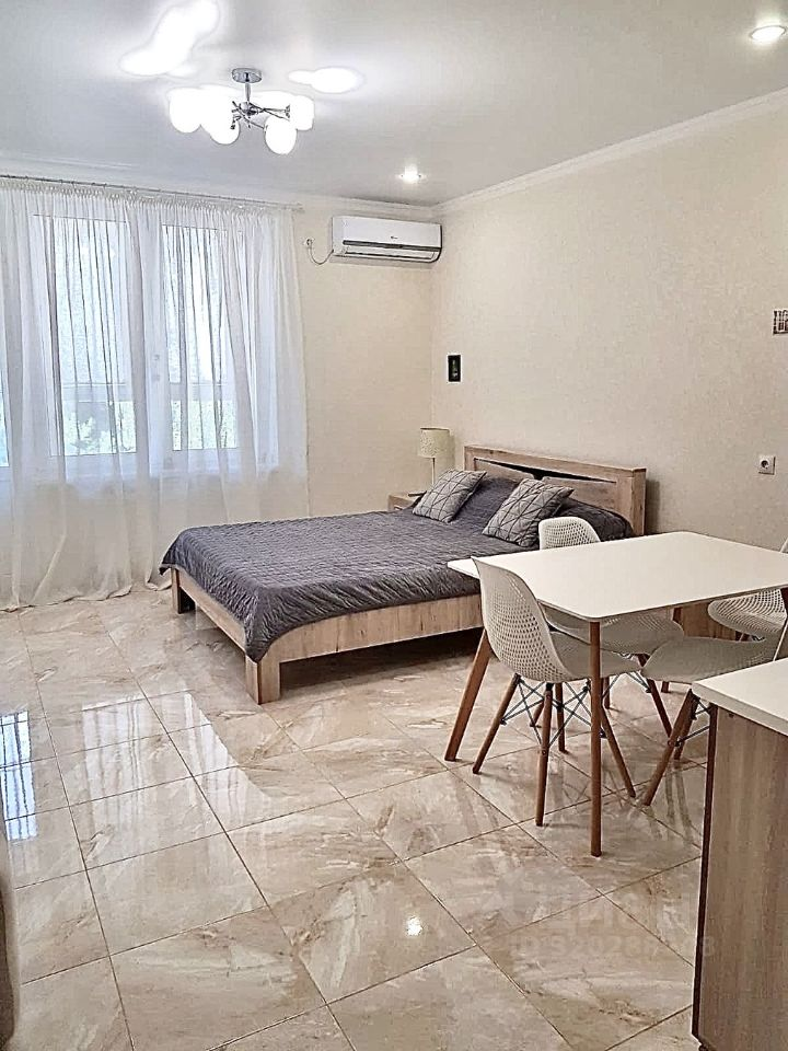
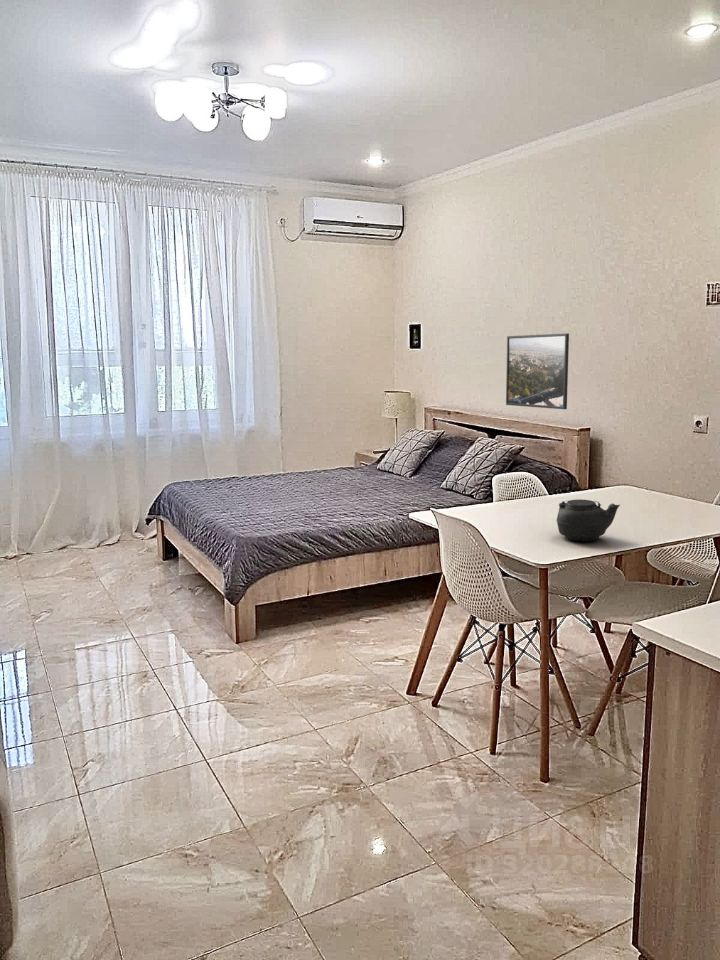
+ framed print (535, 371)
+ teapot (587, 520)
